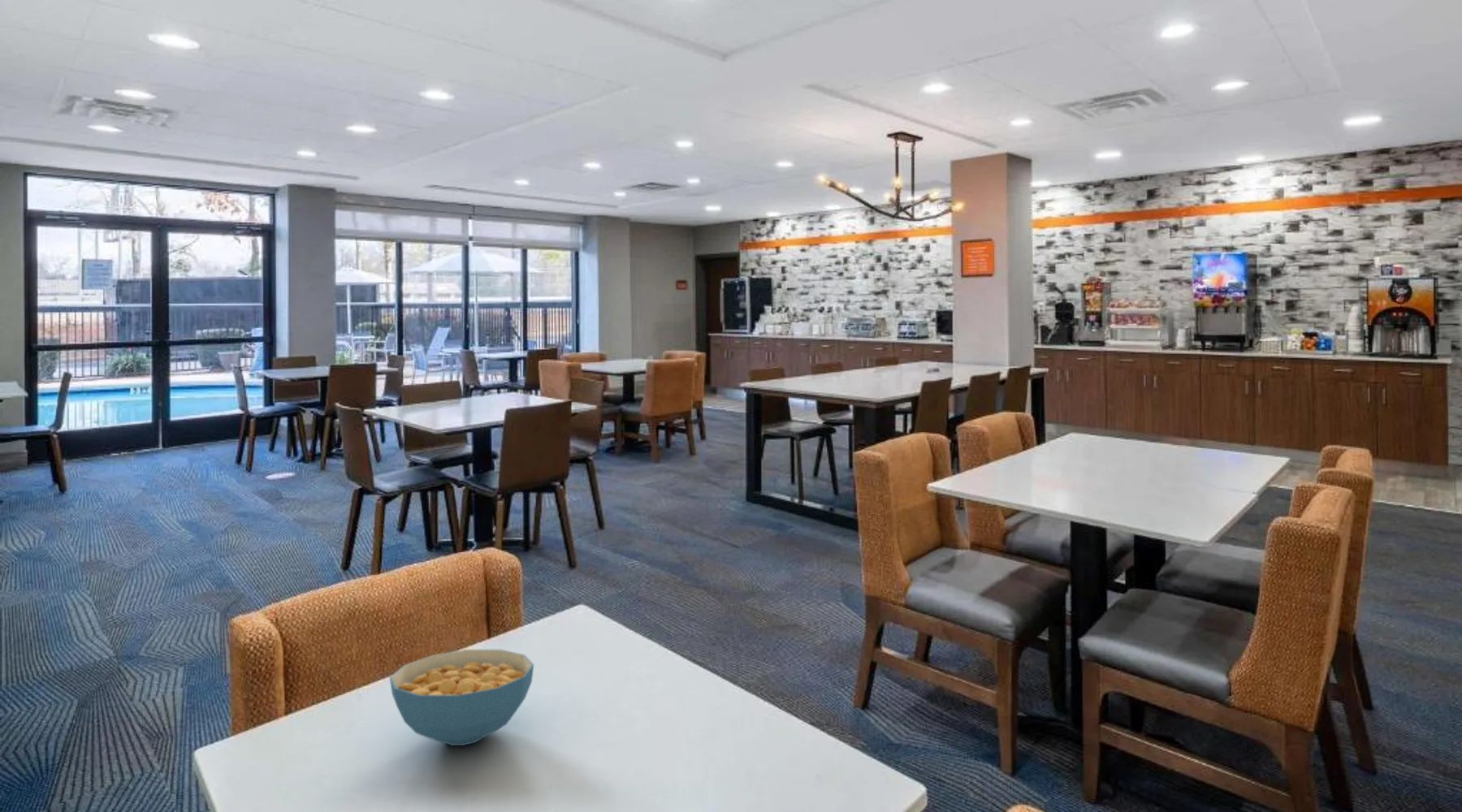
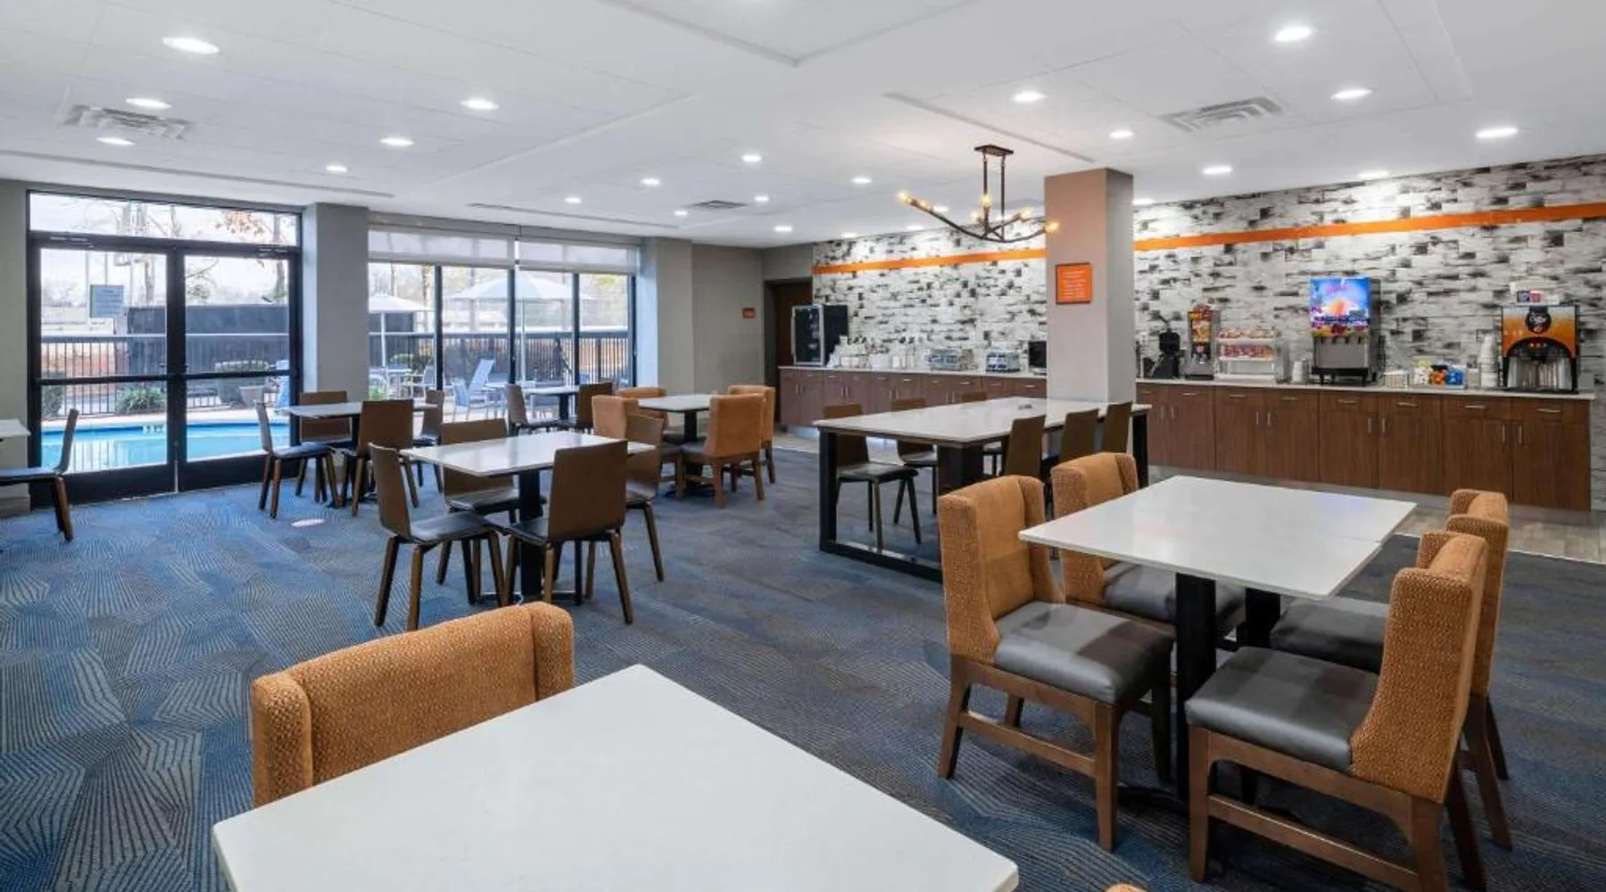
- cereal bowl (463, 703)
